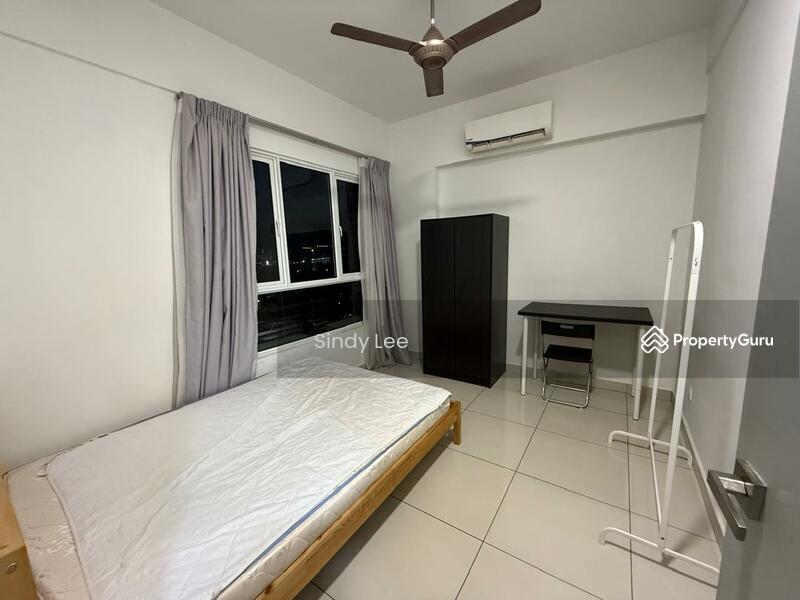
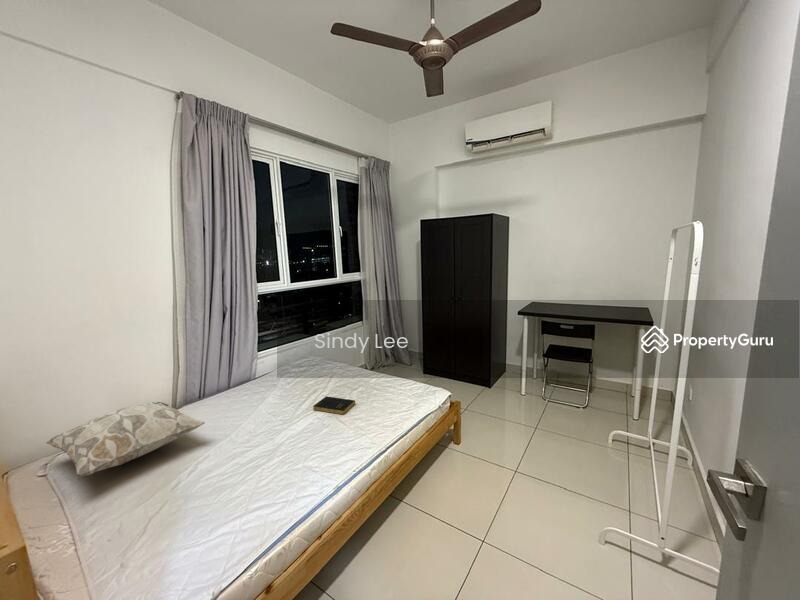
+ book (333, 404)
+ decorative pillow (129, 431)
